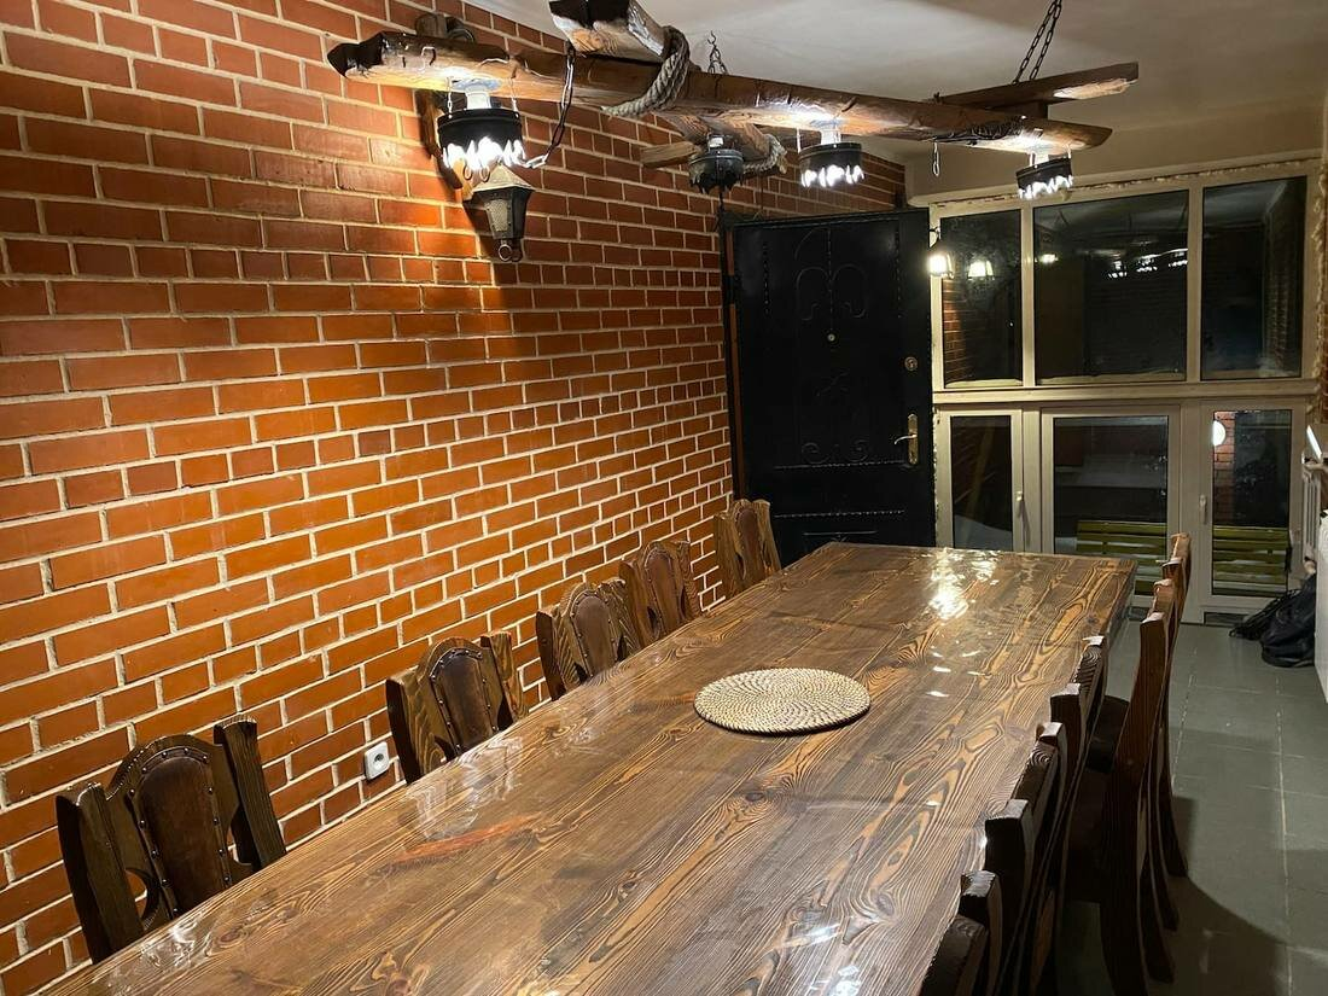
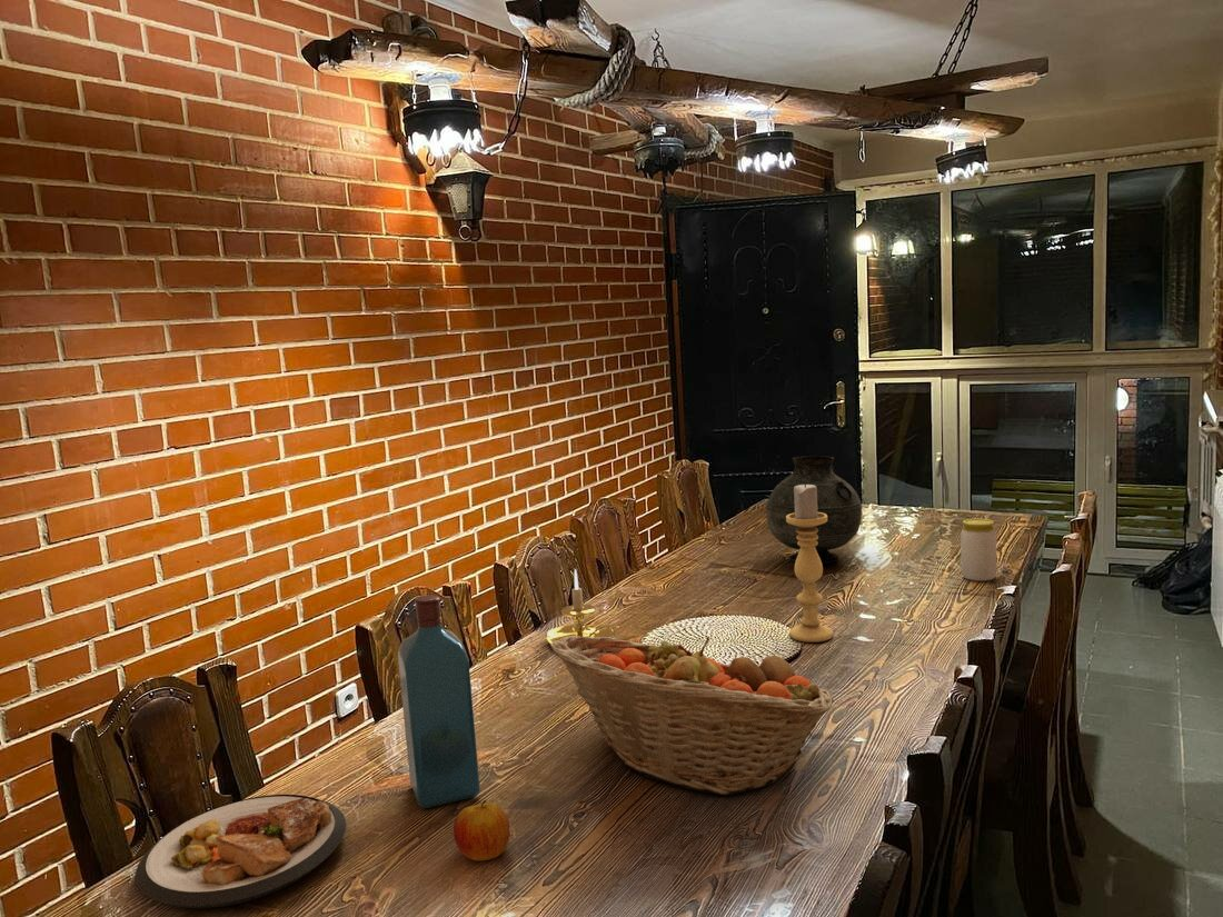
+ jar (978, 549)
+ plate (243, 839)
+ fruit basket (687, 692)
+ apple (481, 825)
+ candle holder (807, 559)
+ vase (817, 508)
+ liquor (436, 696)
+ candle holder (583, 607)
